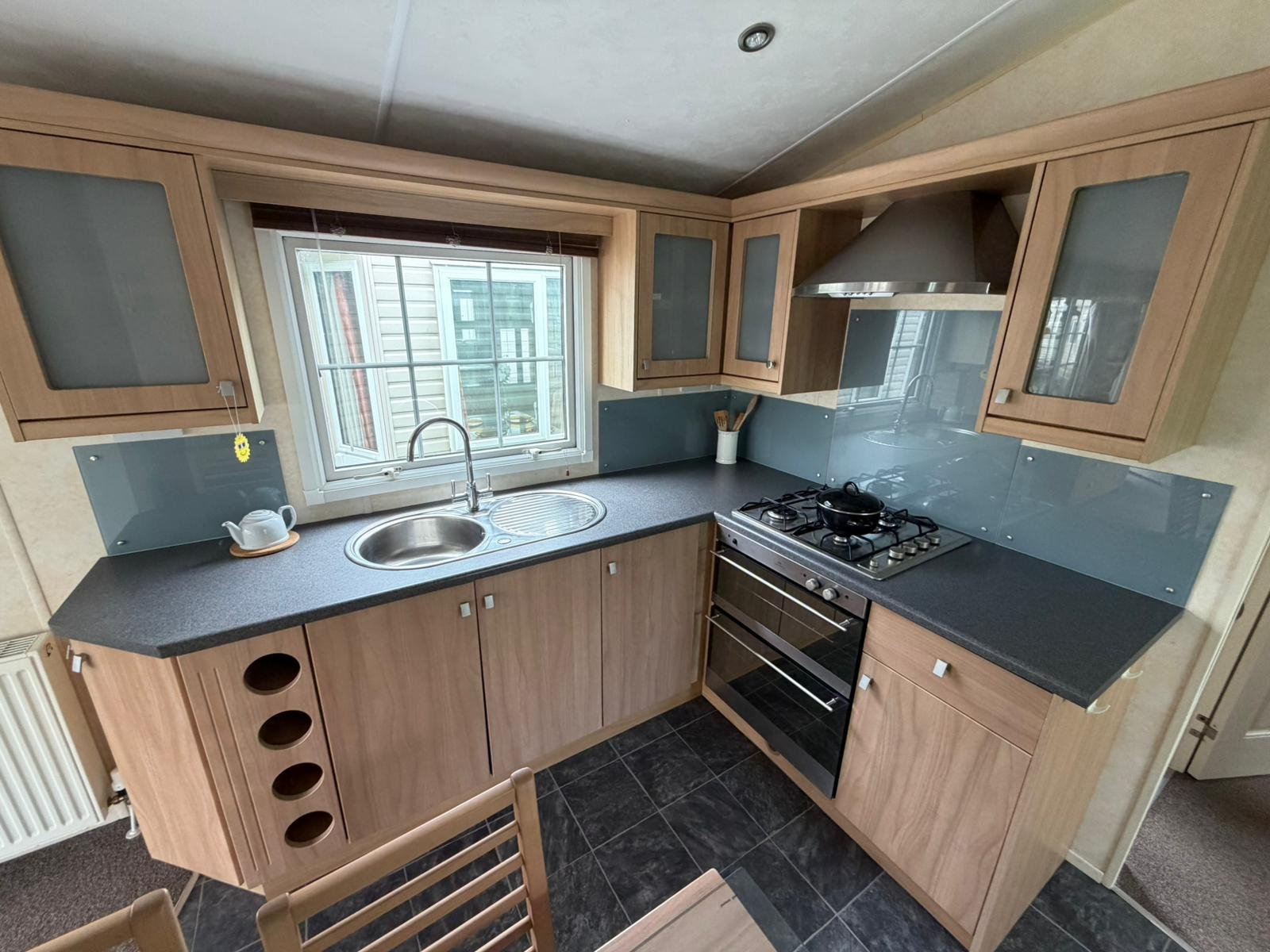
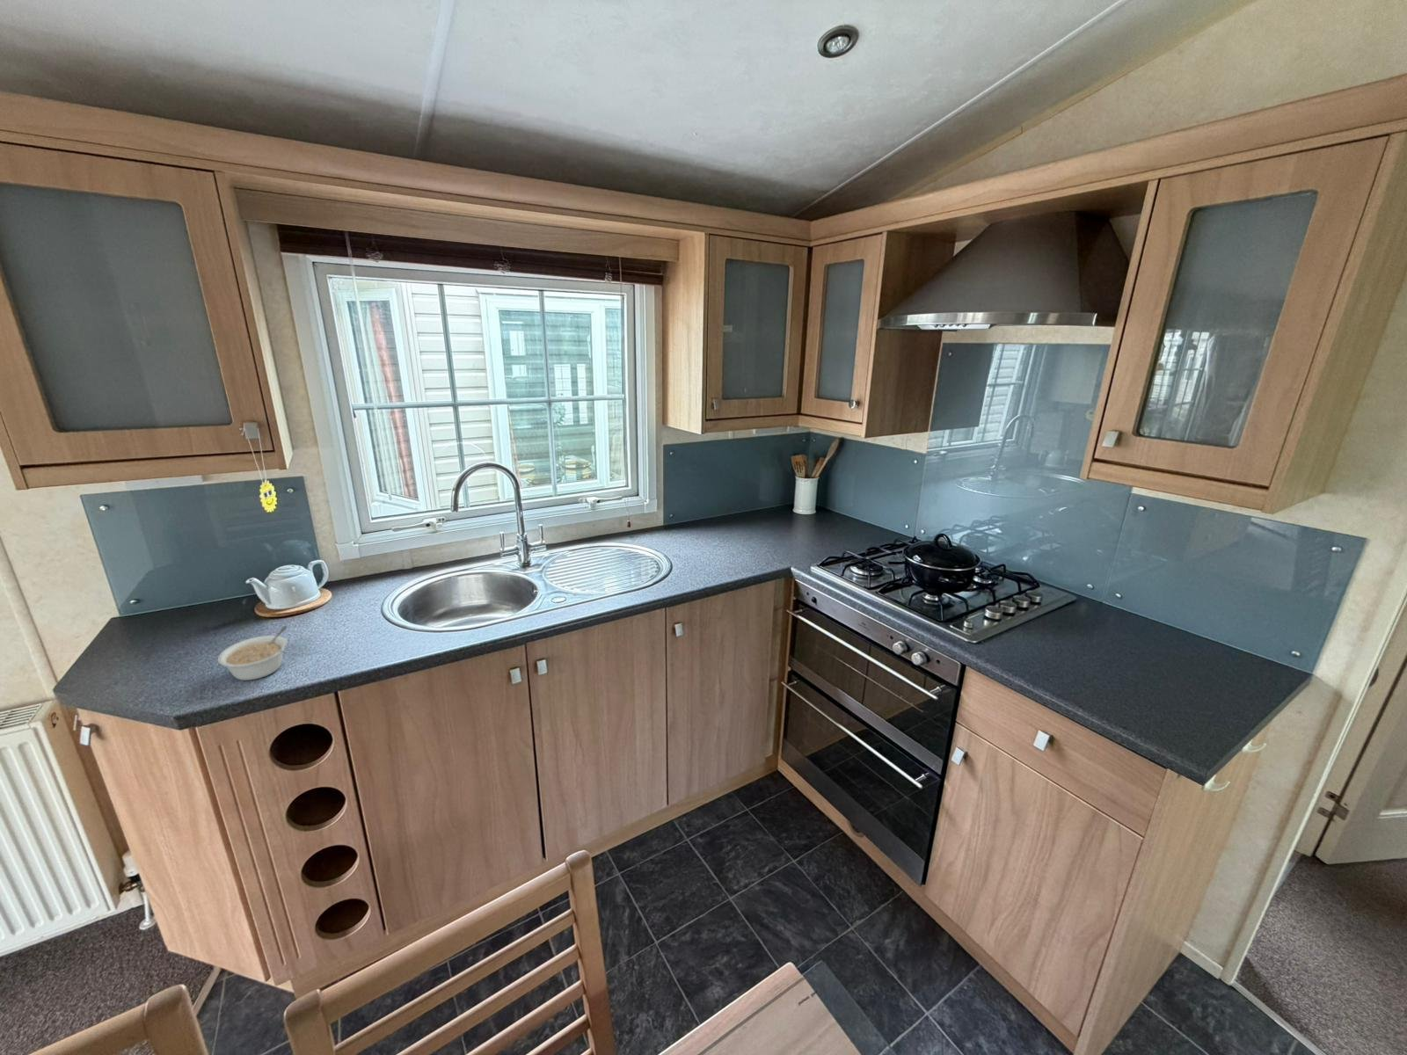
+ legume (256, 656)
